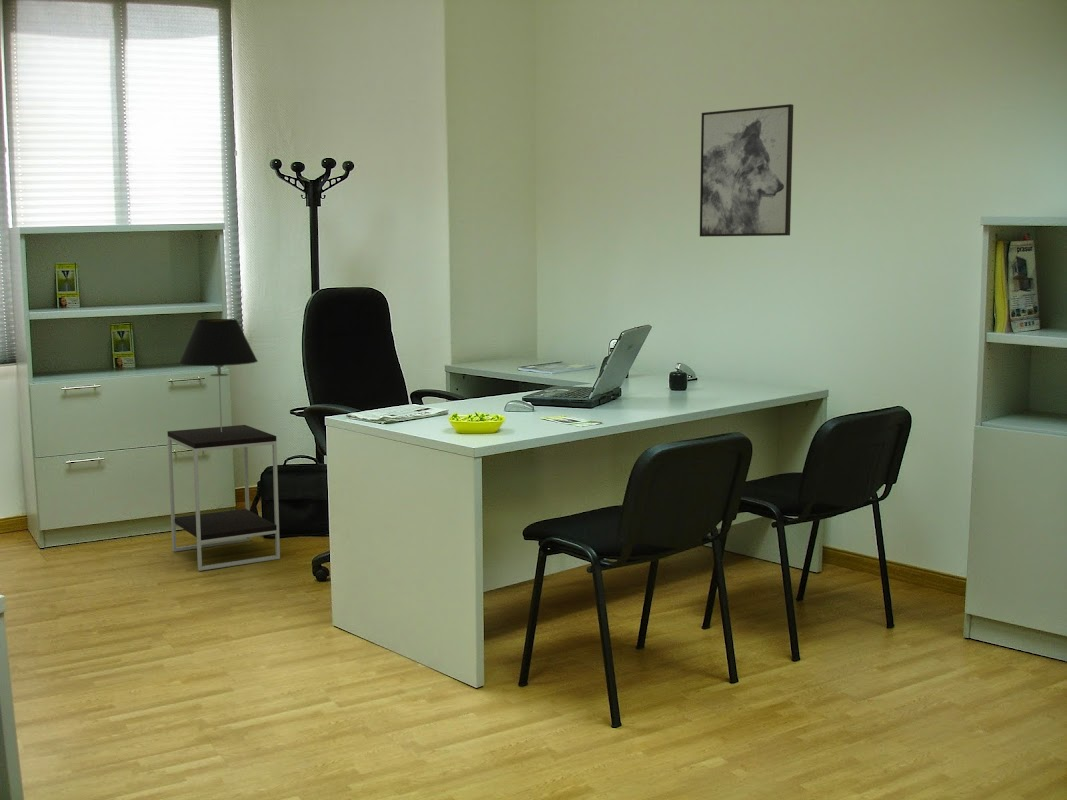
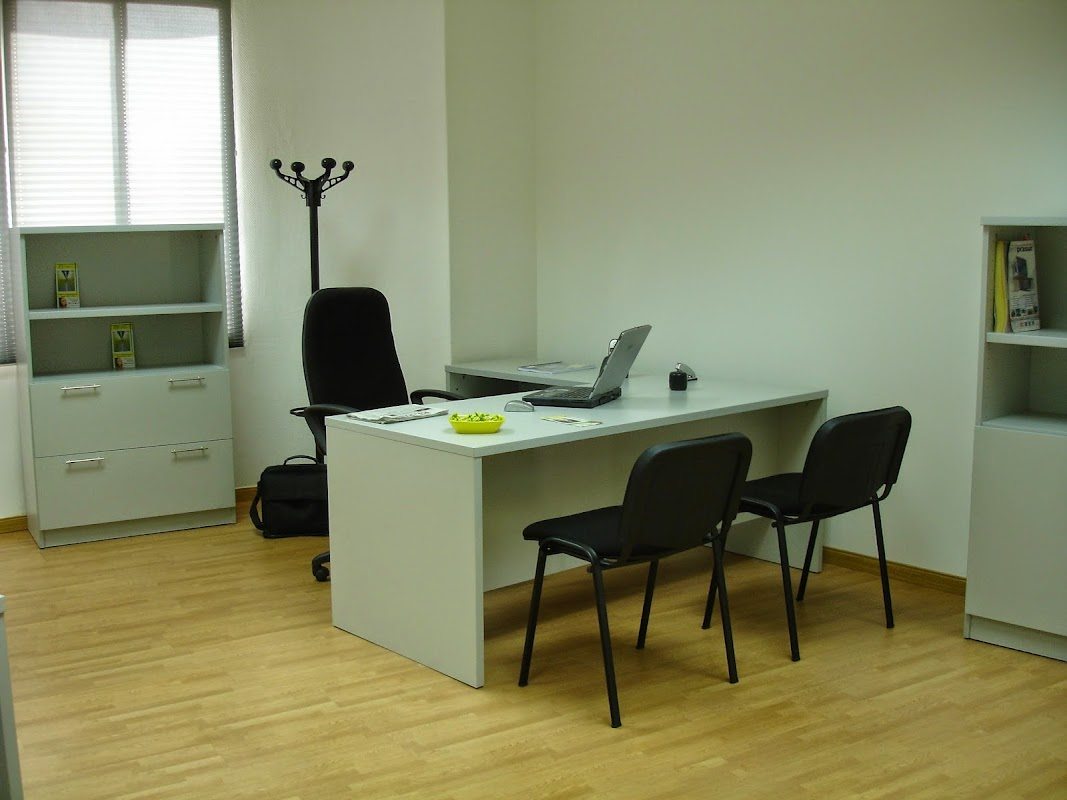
- side table (223, 511)
- table lamp (219, 375)
- wall art (744, 172)
